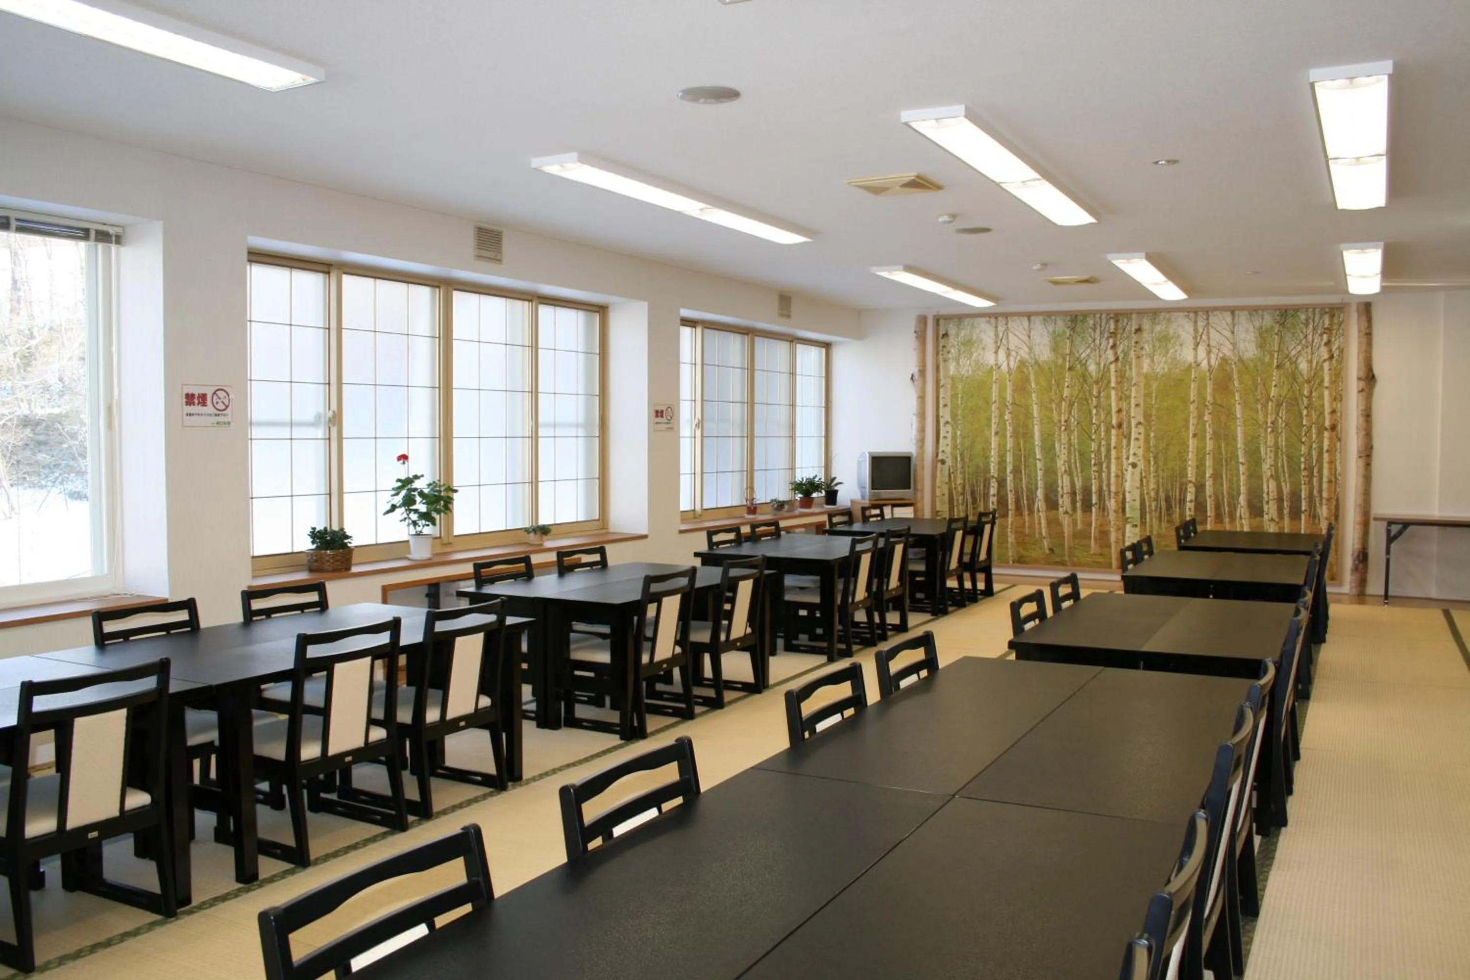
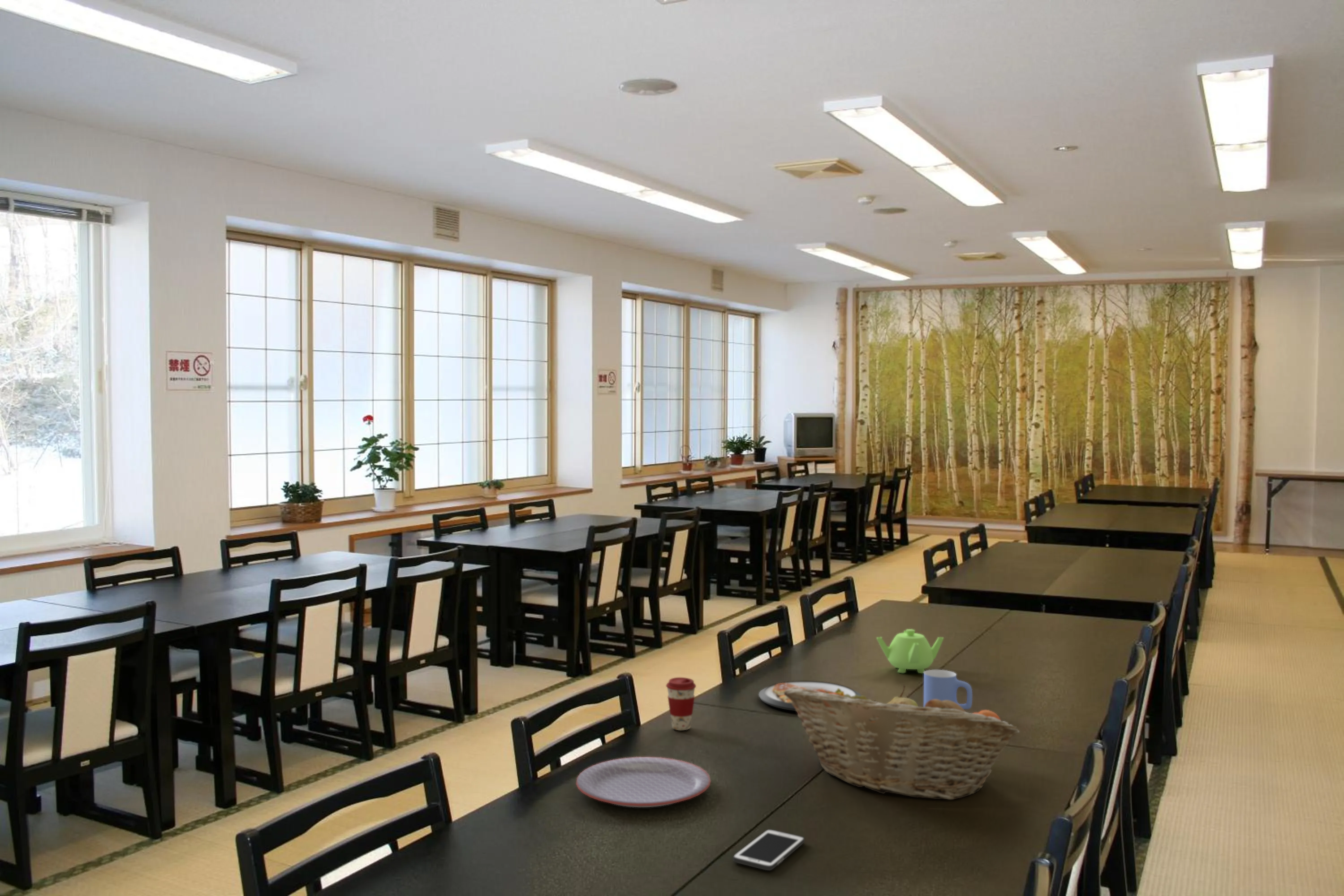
+ cell phone (769, 849)
+ fruit basket (897, 728)
+ coffee cup (681, 704)
+ teapot (909, 650)
+ mug (947, 694)
+ plate (643, 784)
+ dish (812, 689)
